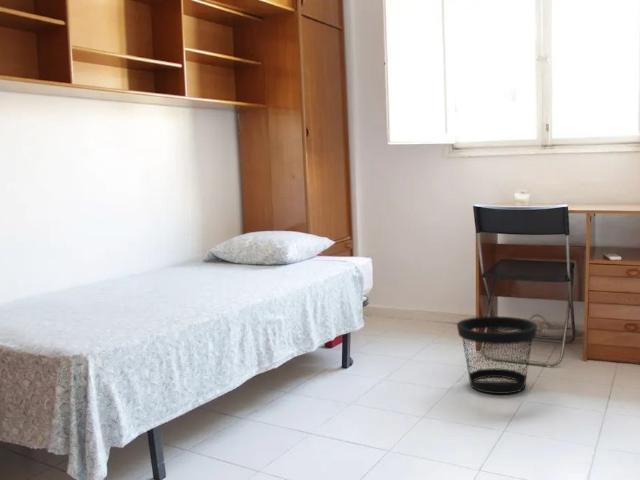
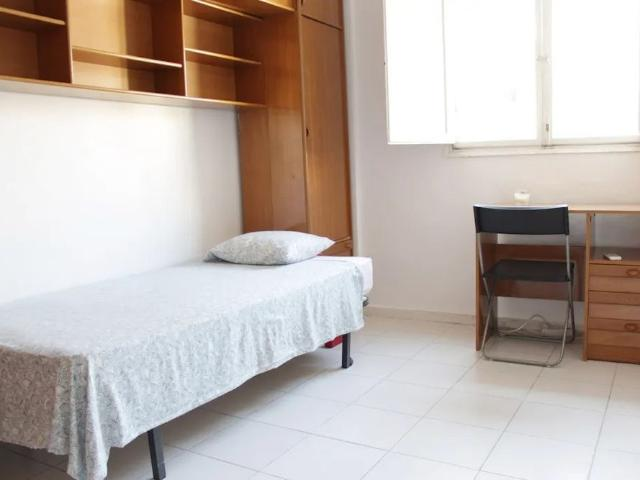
- wastebasket (497, 354)
